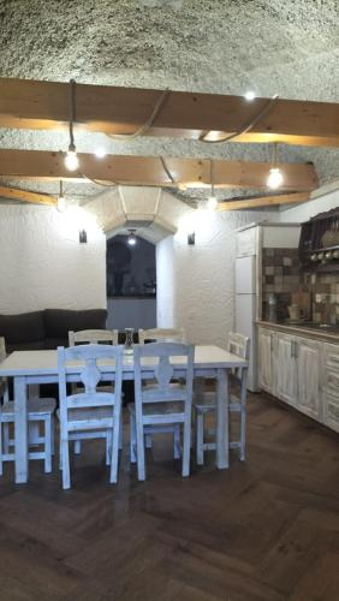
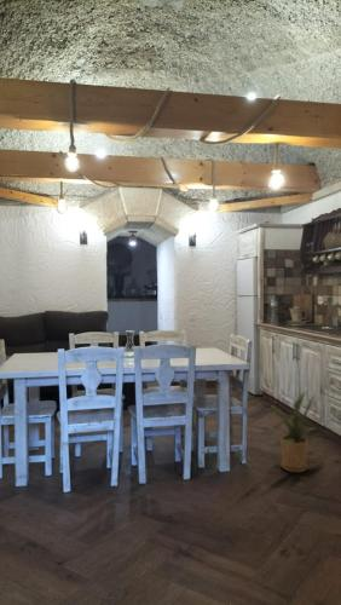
+ house plant (290, 430)
